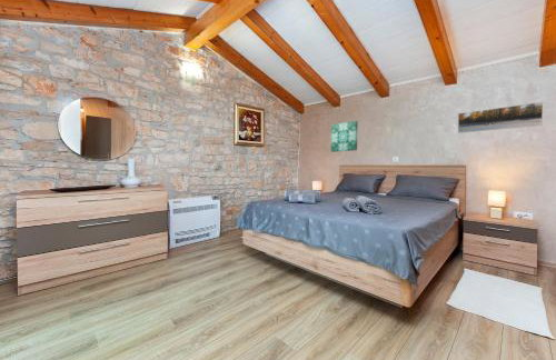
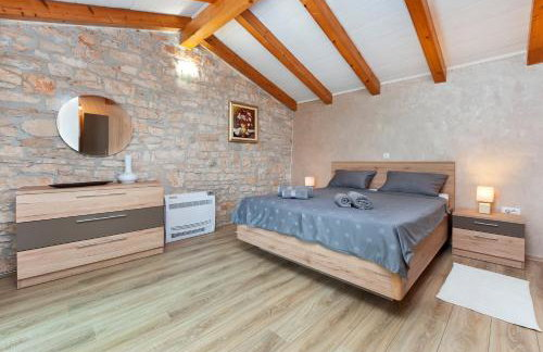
- wall art (344, 137)
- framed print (496, 119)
